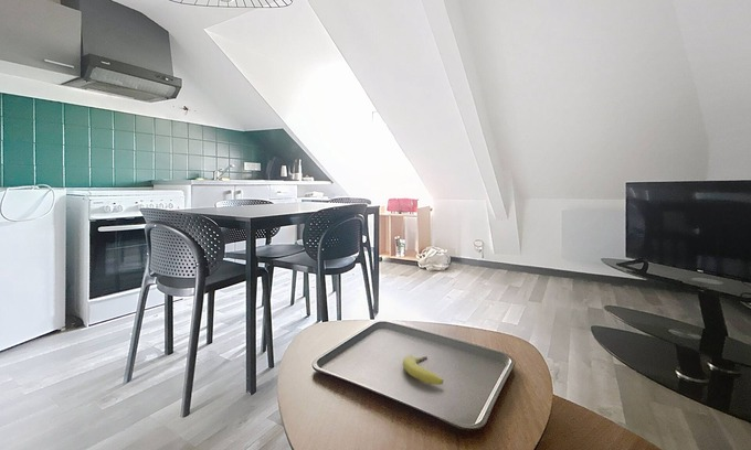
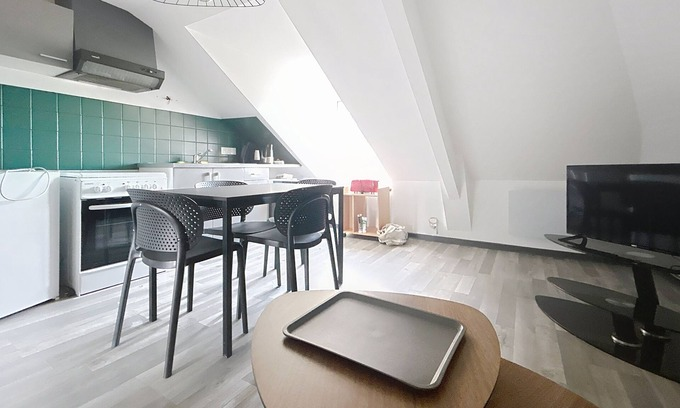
- fruit (420, 366)
